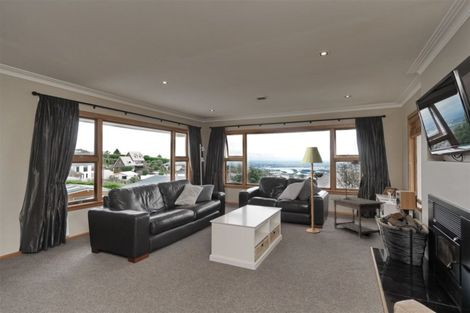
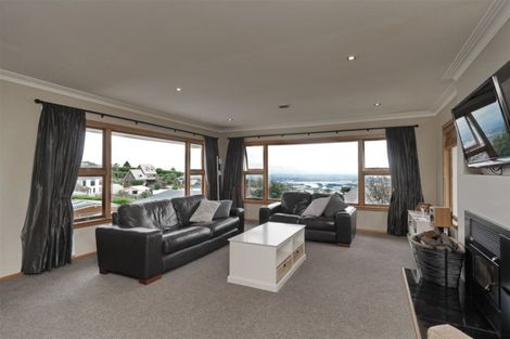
- side table (354, 217)
- floor lamp (312, 188)
- lamp (346, 179)
